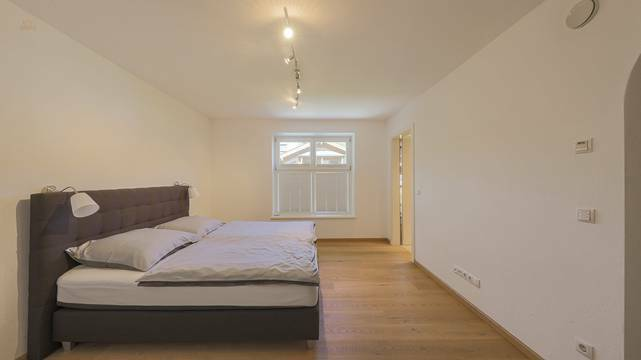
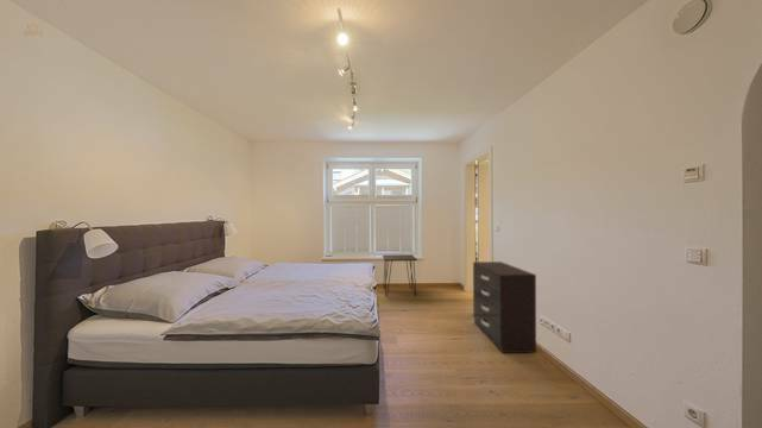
+ desk (390, 272)
+ dresser (499, 302)
